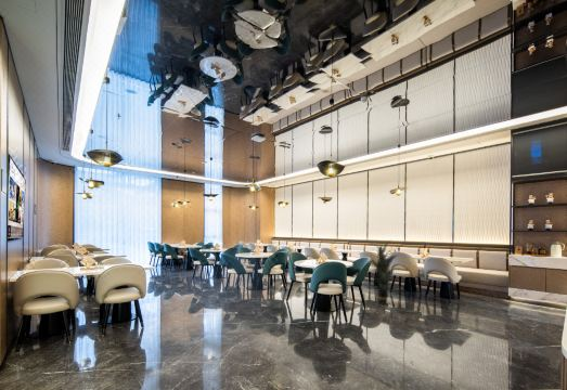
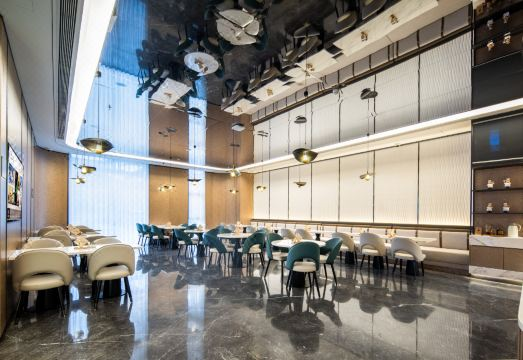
- indoor plant (385, 271)
